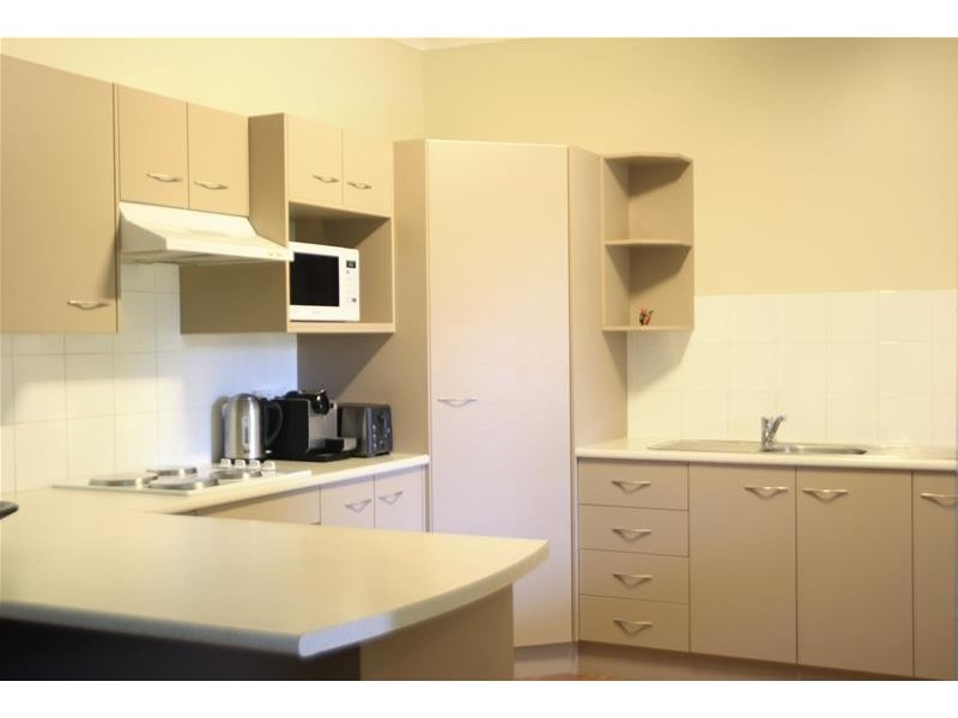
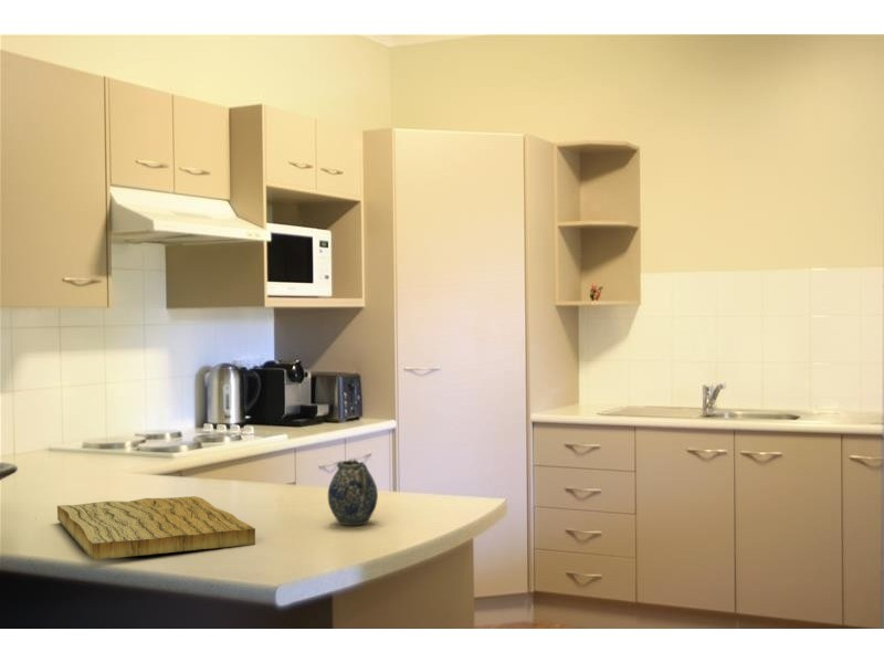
+ teapot (351, 490)
+ cutting board (150, 520)
